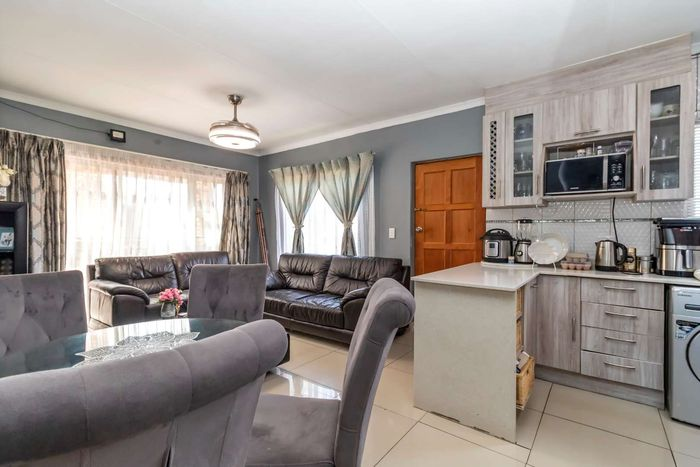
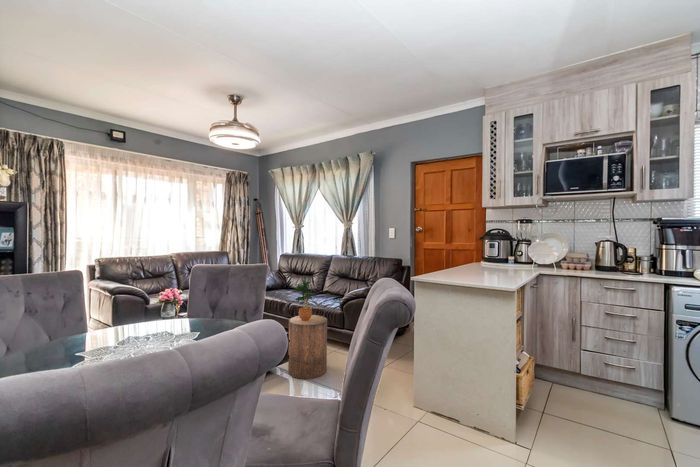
+ potted plant (303, 297)
+ stool (307, 345)
